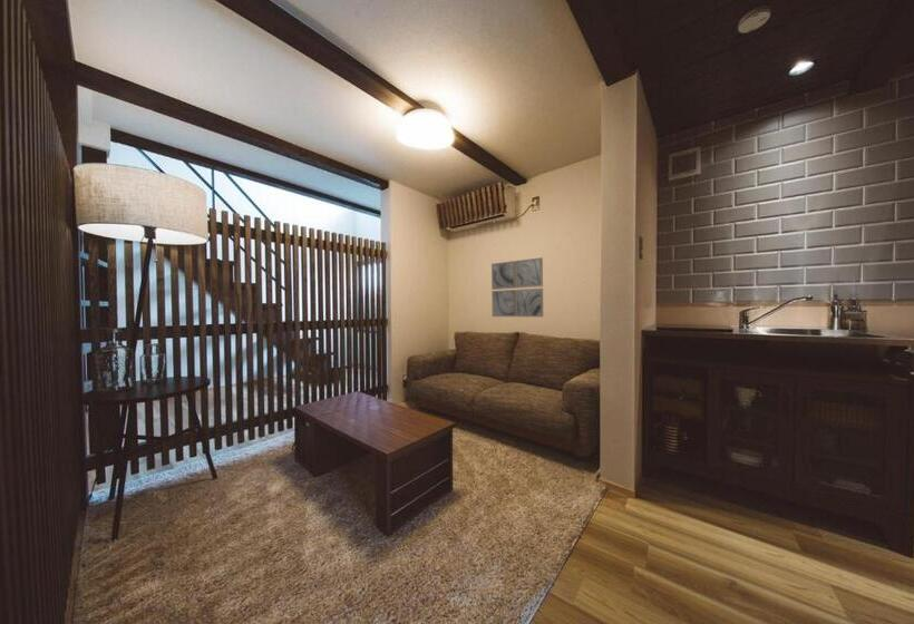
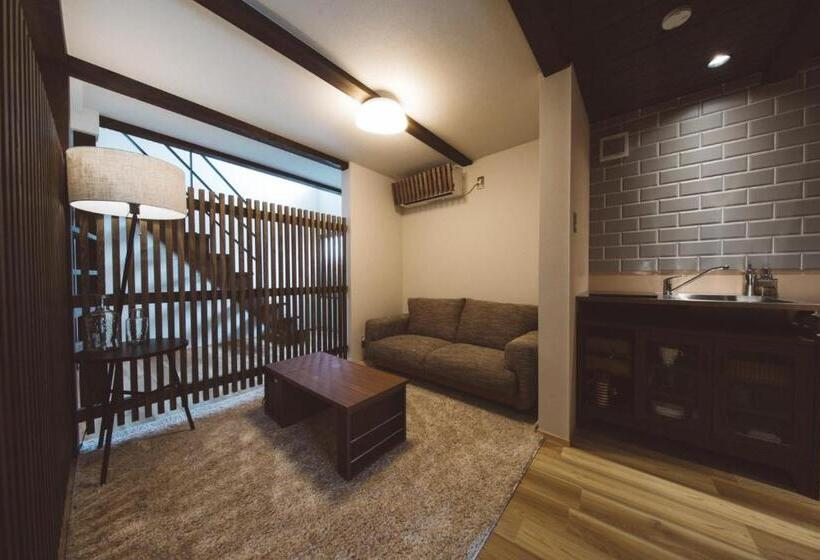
- wall art (515, 287)
